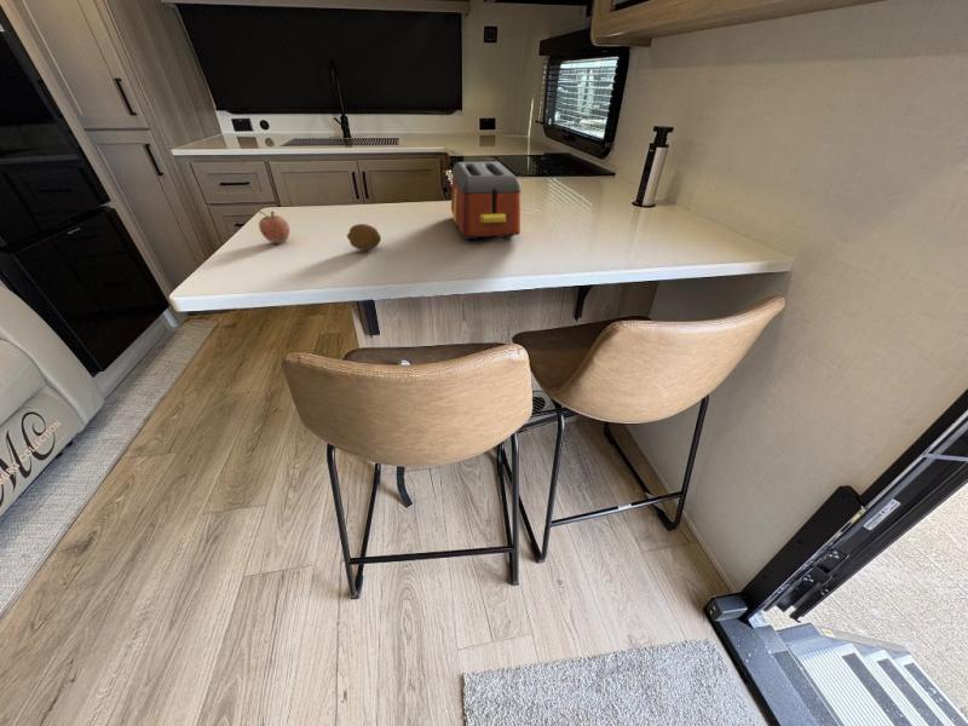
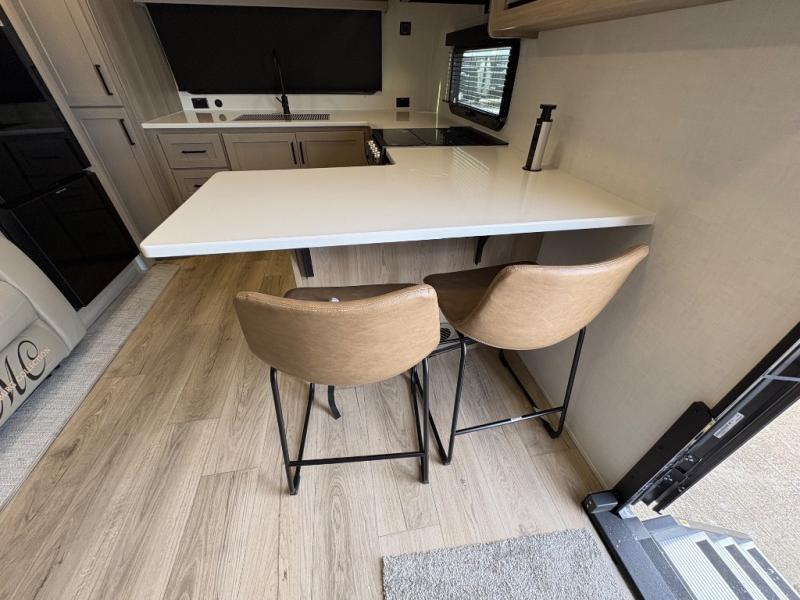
- toaster (483, 198)
- fruit (363, 237)
- fruit (273, 226)
